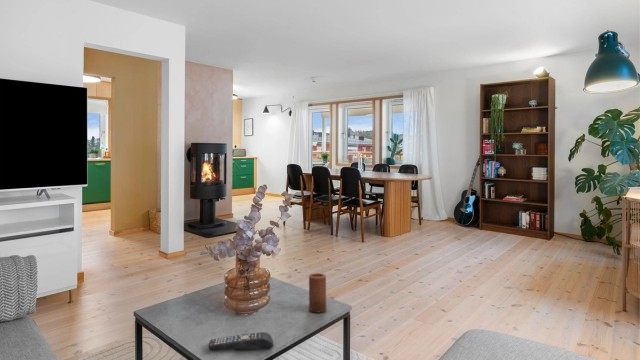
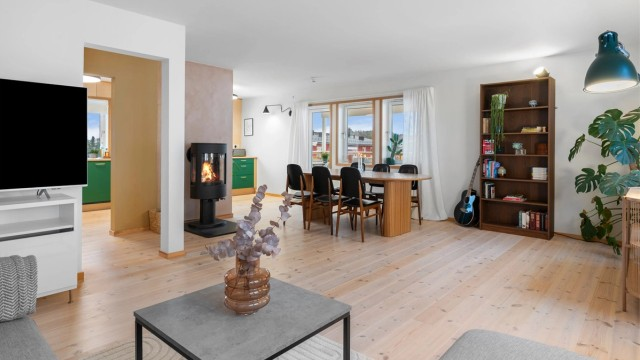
- candle (317, 292)
- remote control (241, 341)
